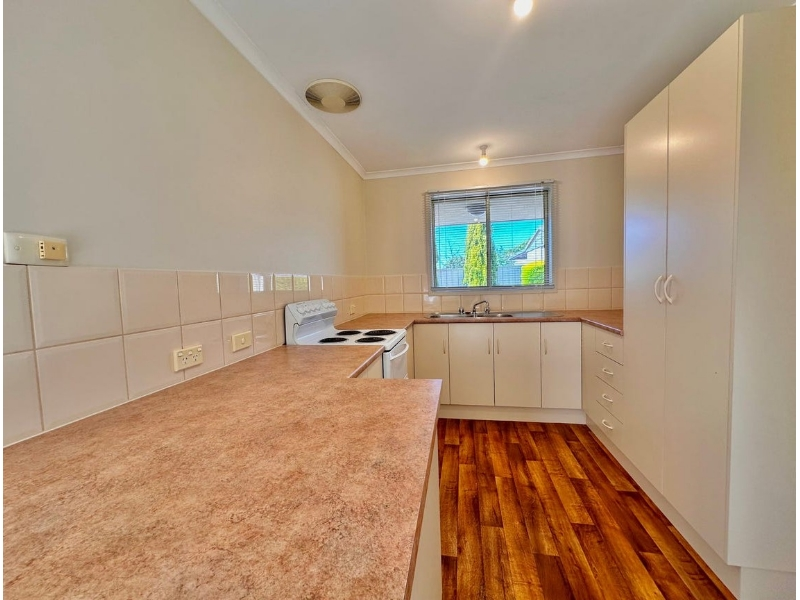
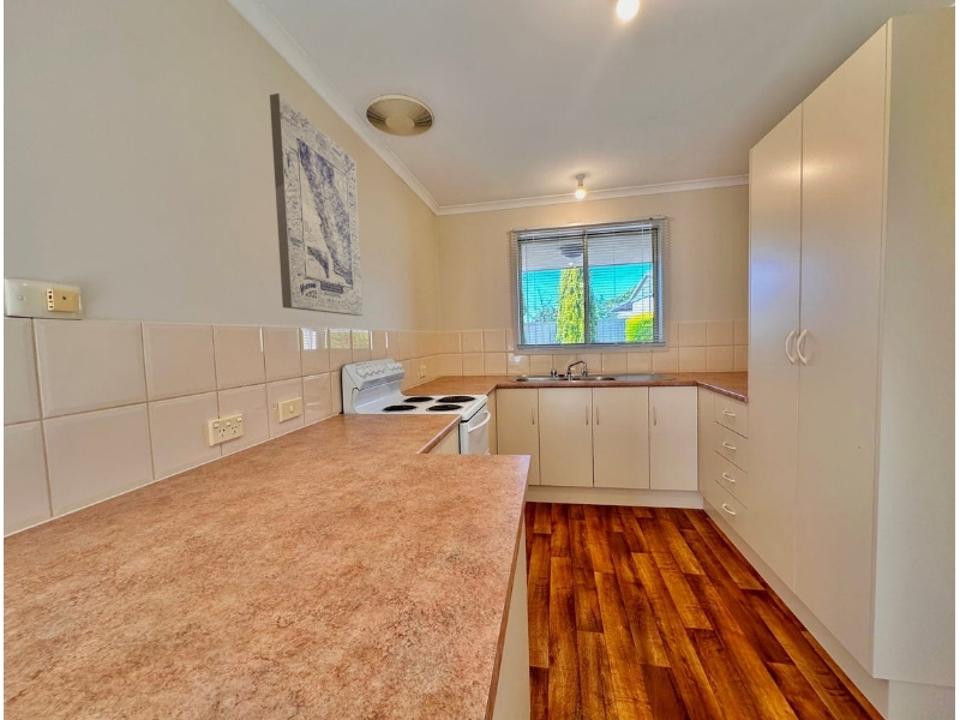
+ wall art (324, 223)
